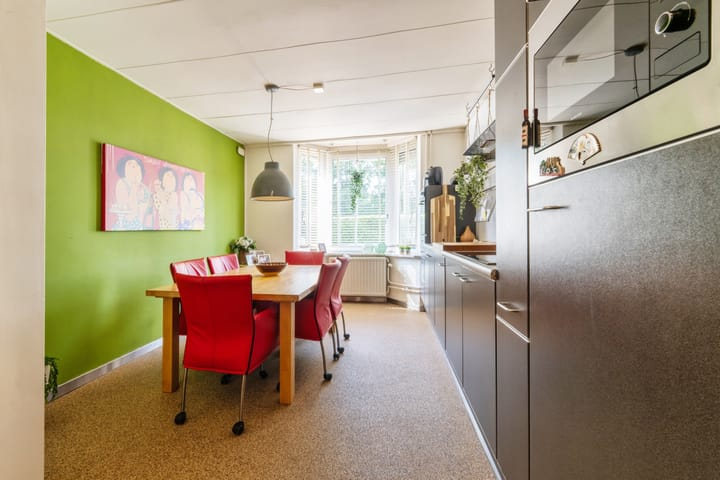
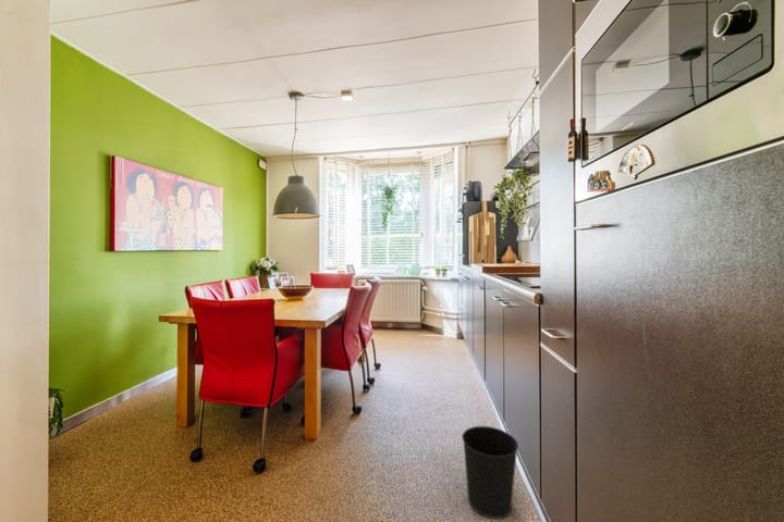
+ wastebasket (489, 471)
